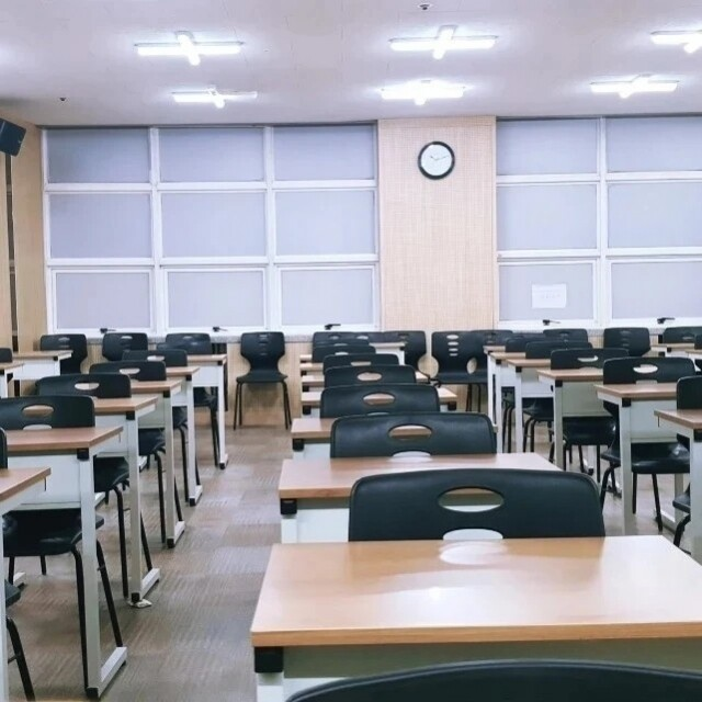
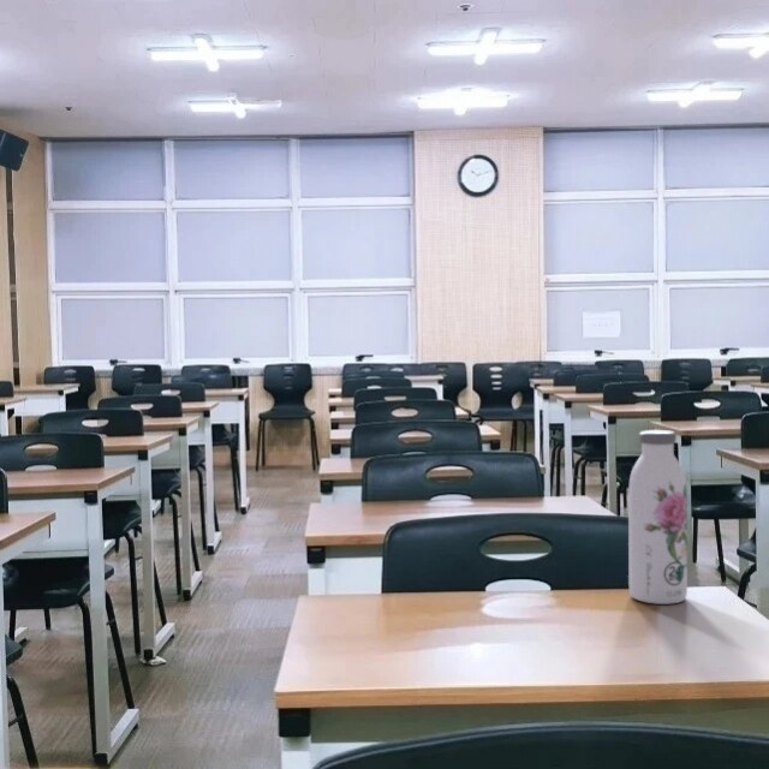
+ water bottle (657, 513)
